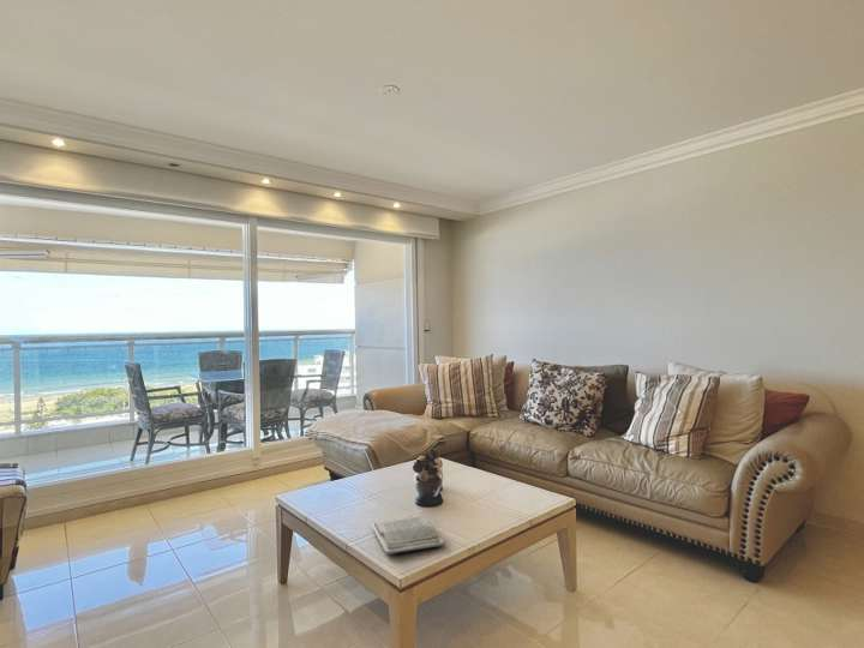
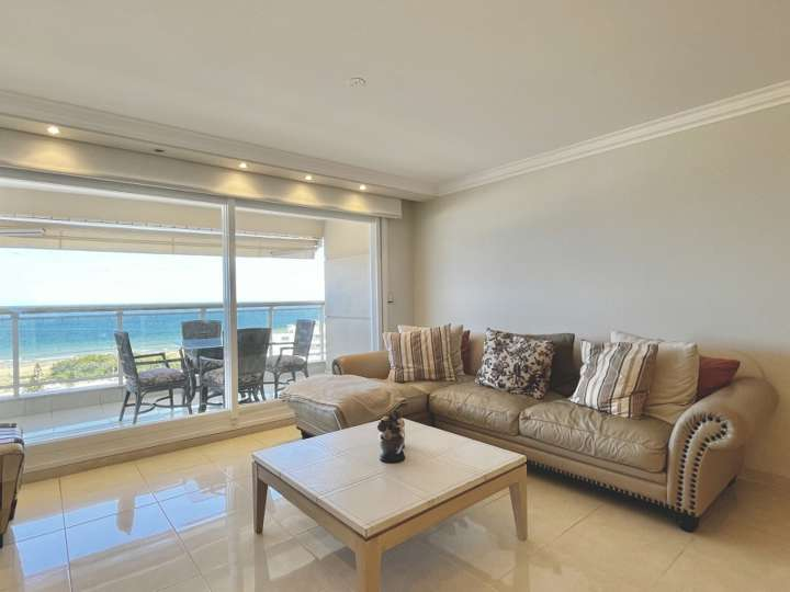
- book (406, 530)
